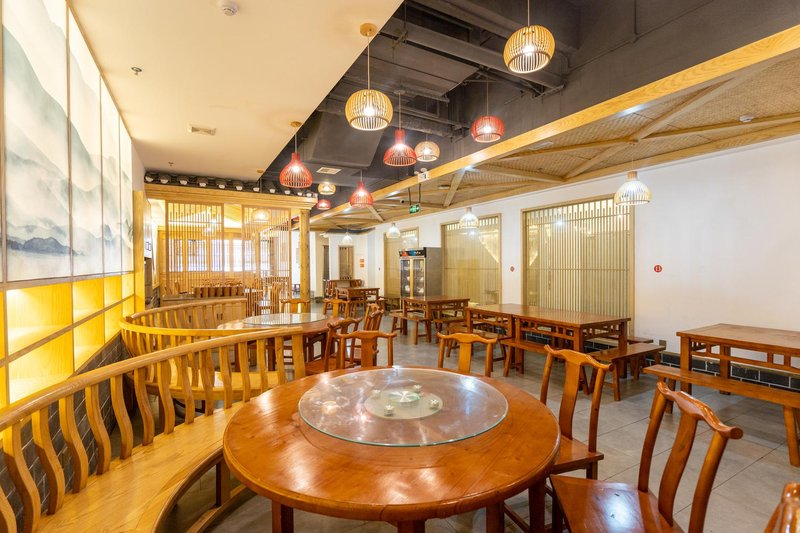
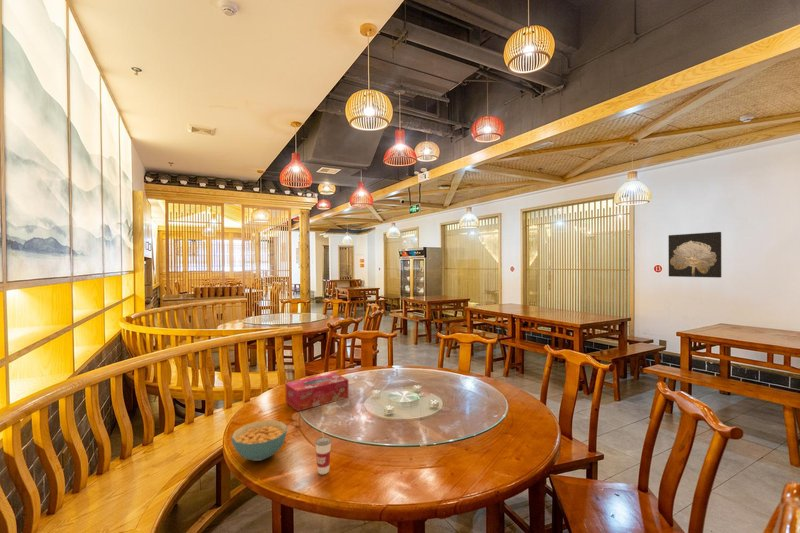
+ cup (323, 450)
+ tissue box (317, 390)
+ cereal bowl (260, 444)
+ wall art (693, 255)
